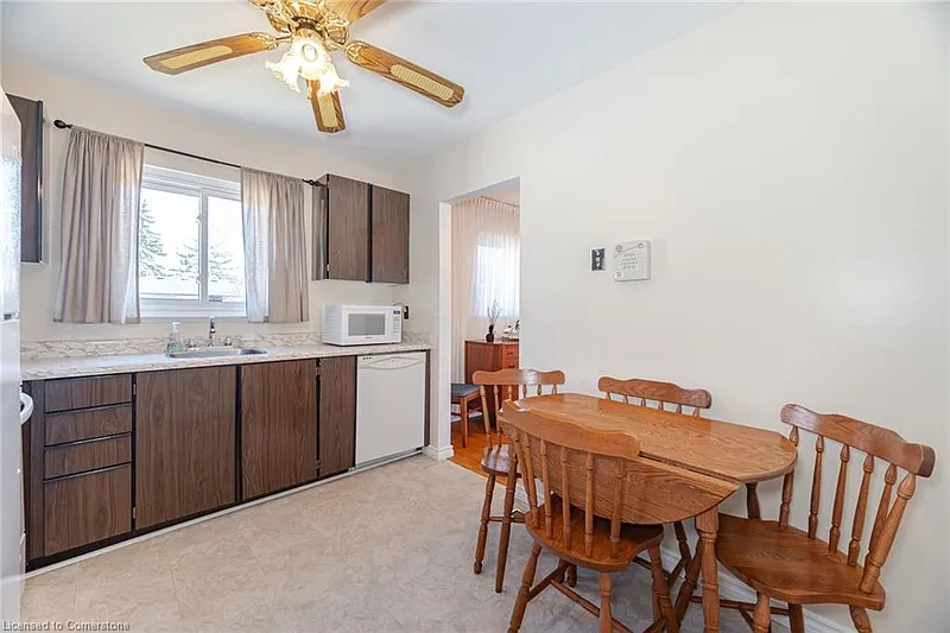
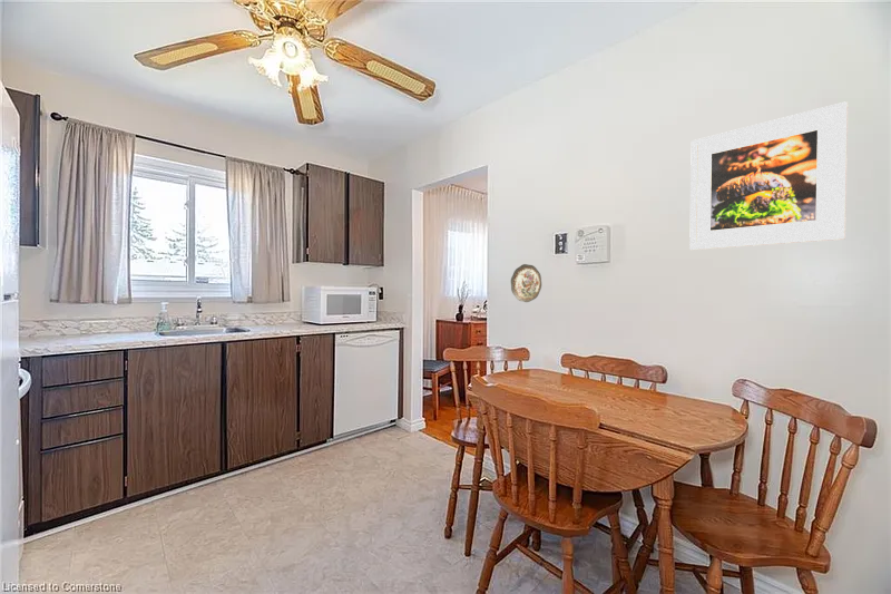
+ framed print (760, 184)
+ decorative plate (526, 283)
